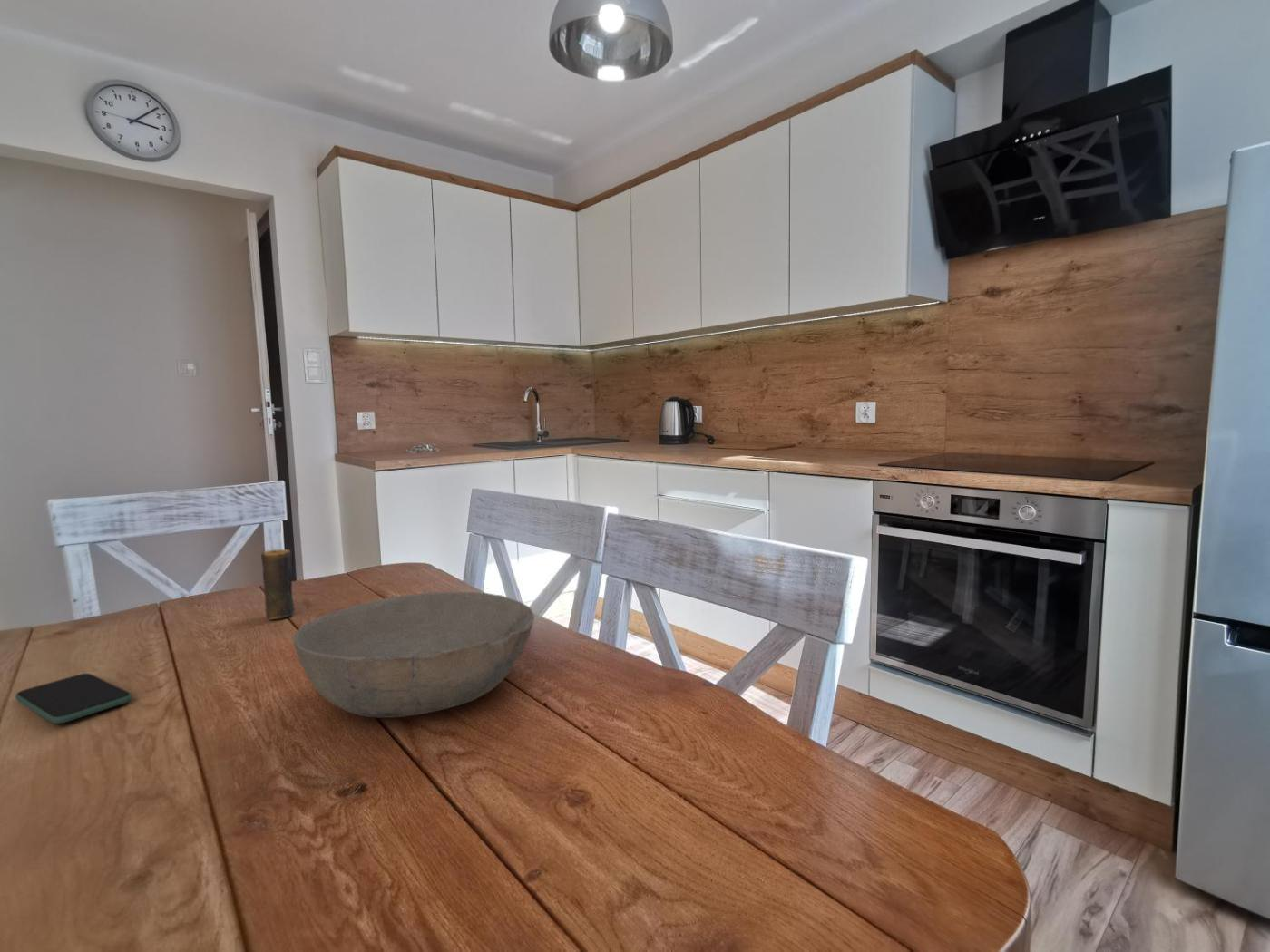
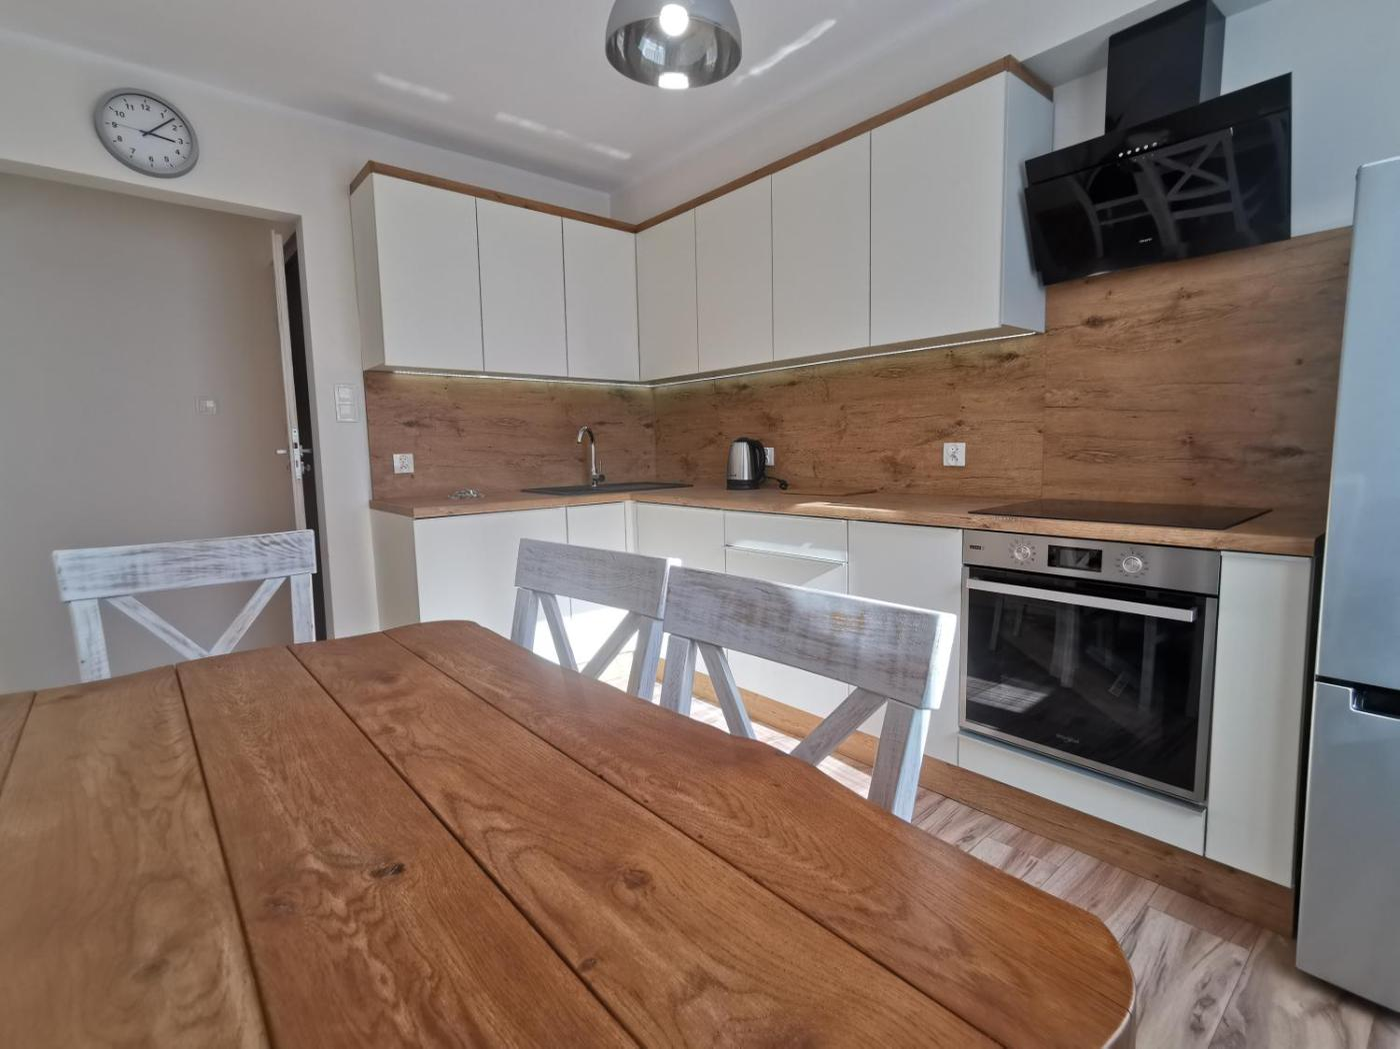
- smartphone (73, 695)
- bowl (420, 653)
- candle (278, 583)
